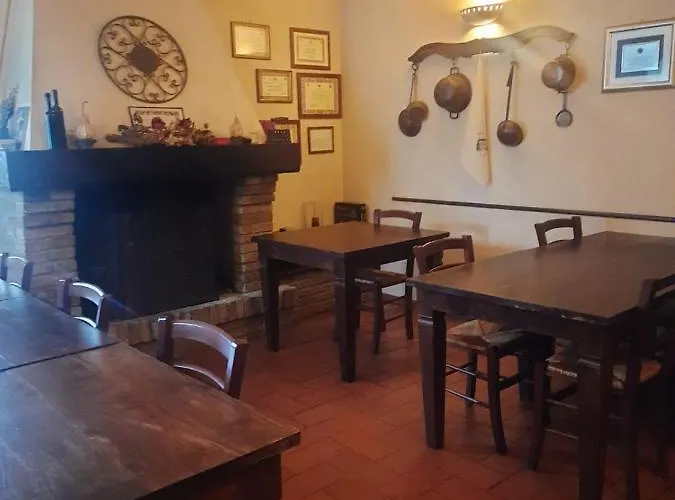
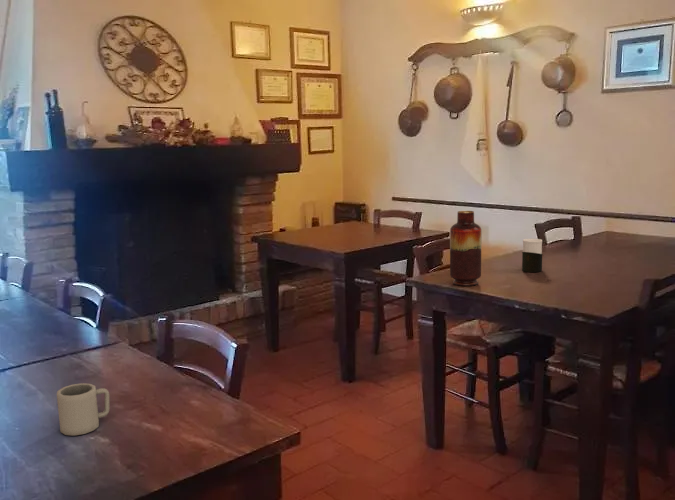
+ vase (465, 247)
+ cup (84, 407)
+ cup (533, 254)
